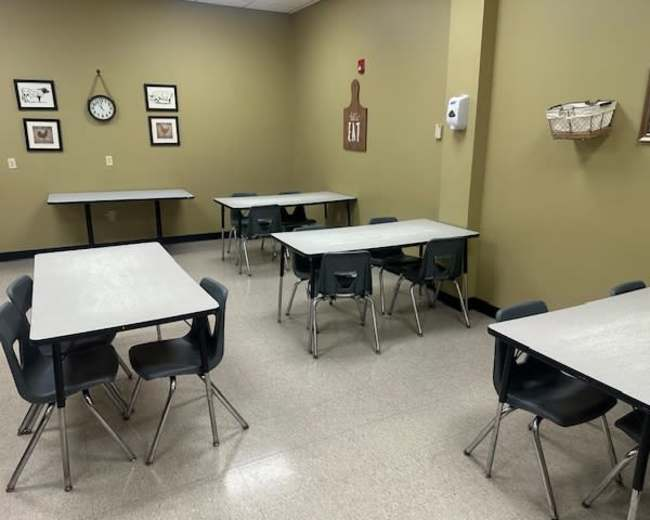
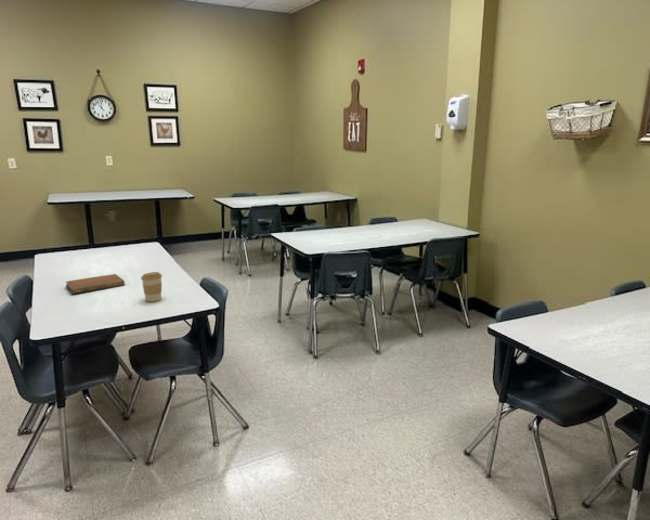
+ coffee cup (152, 286)
+ notebook (95, 283)
